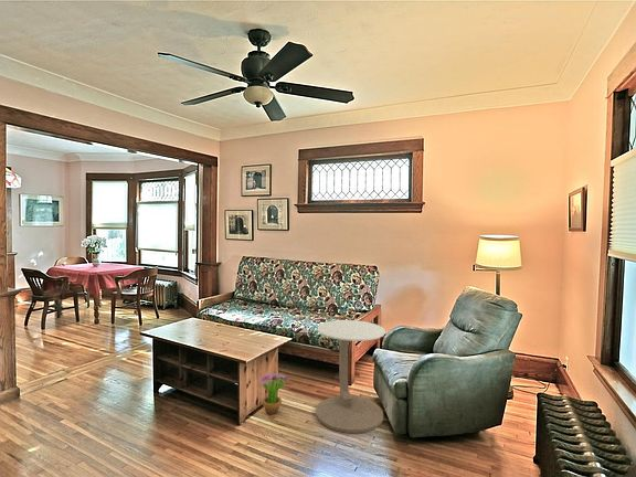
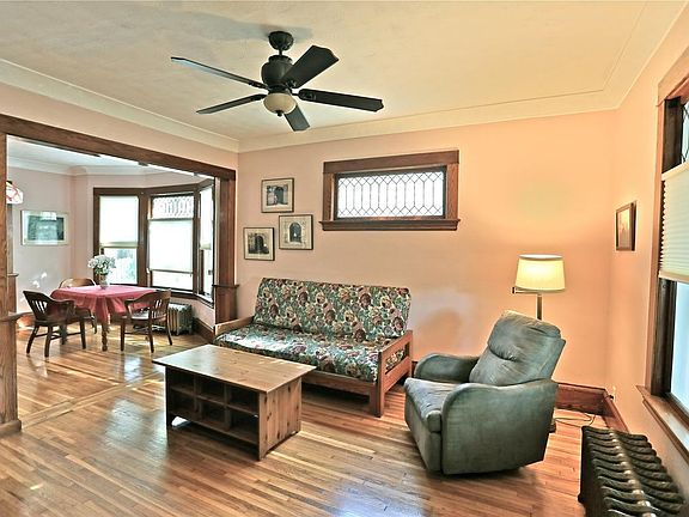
- side table (347, 369)
- decorative plant (274, 390)
